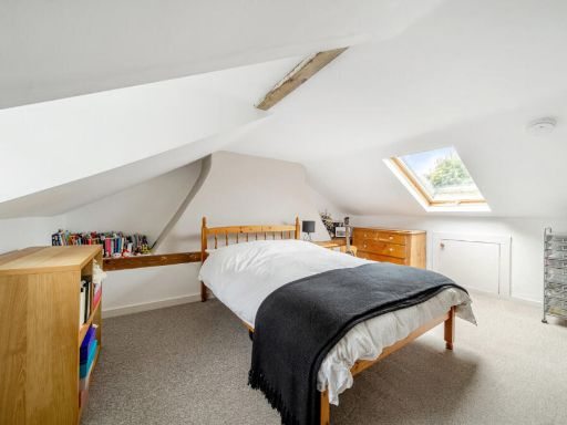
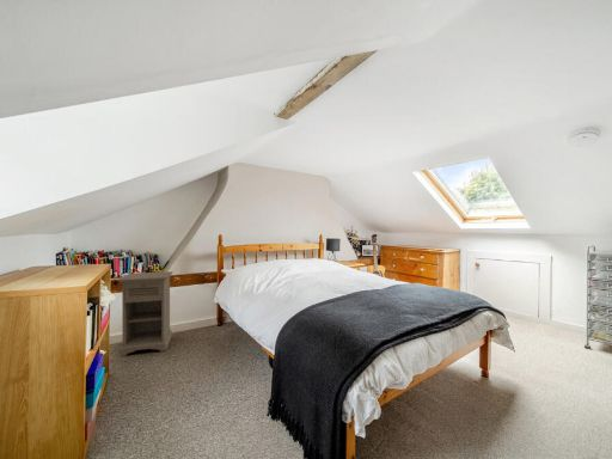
+ nightstand (147, 311)
